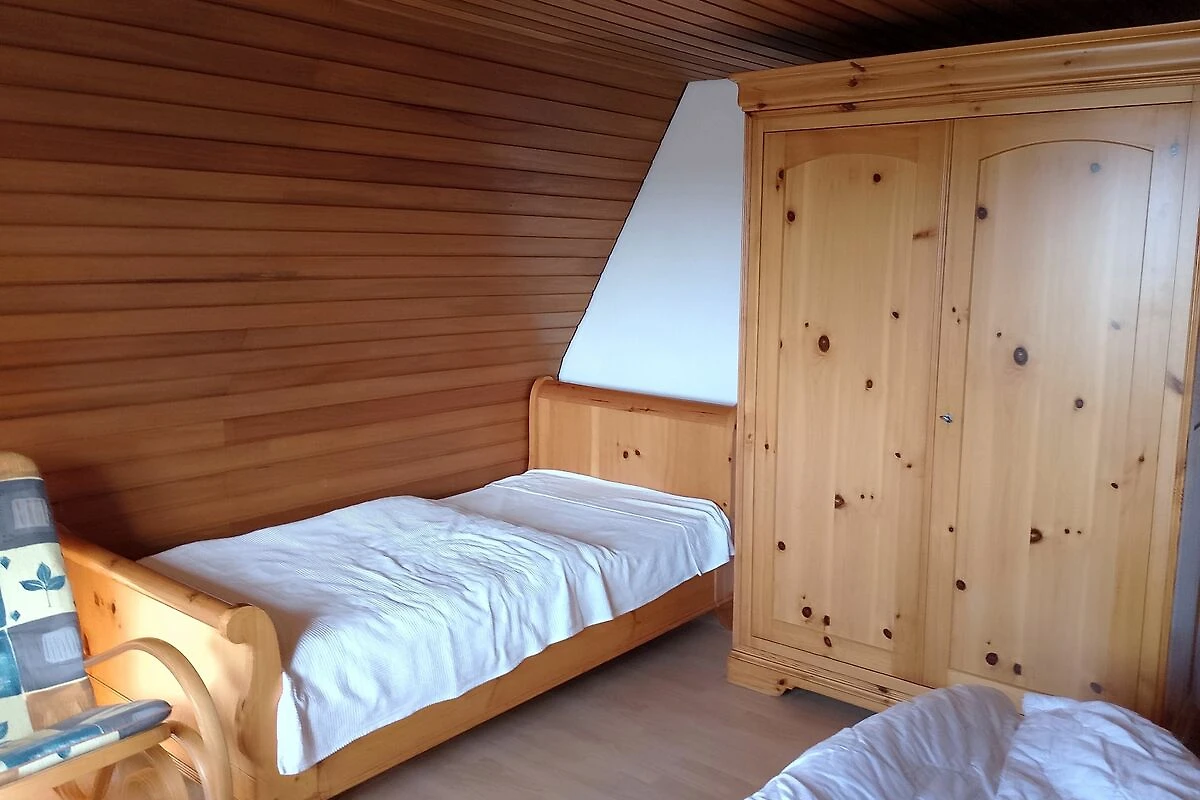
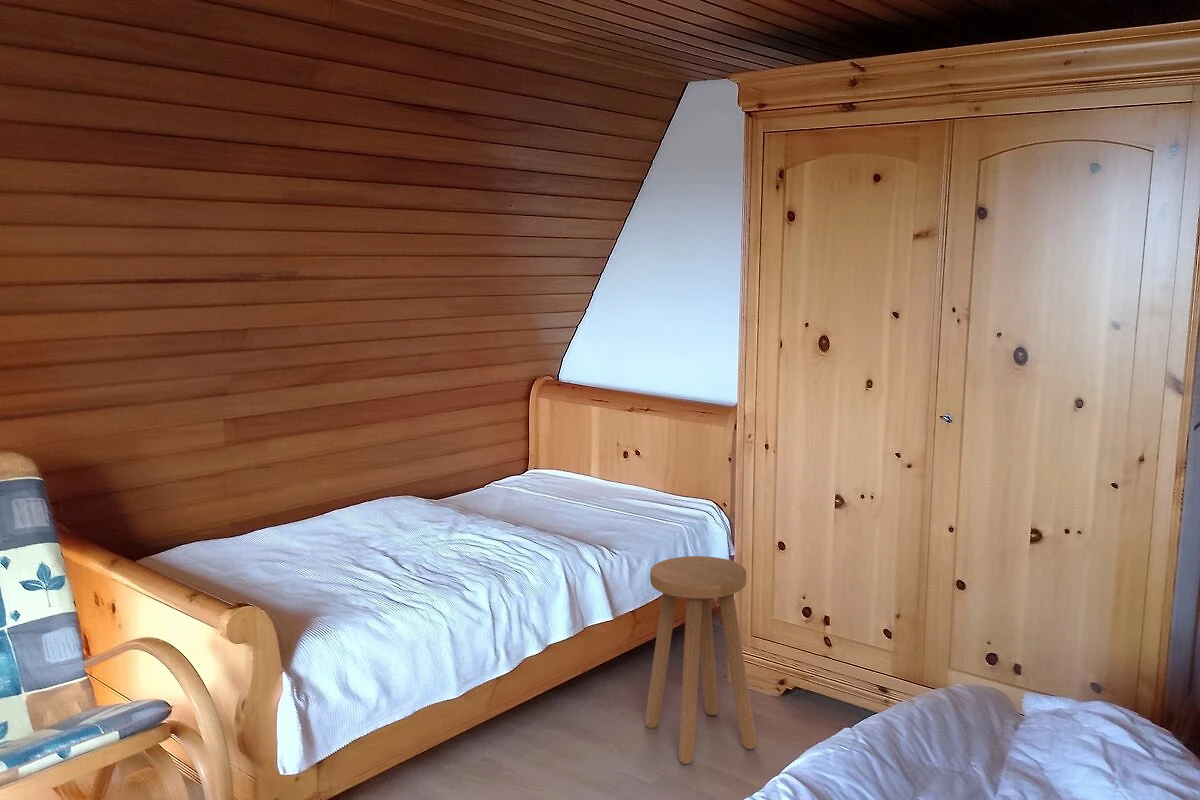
+ stool (698, 654)
